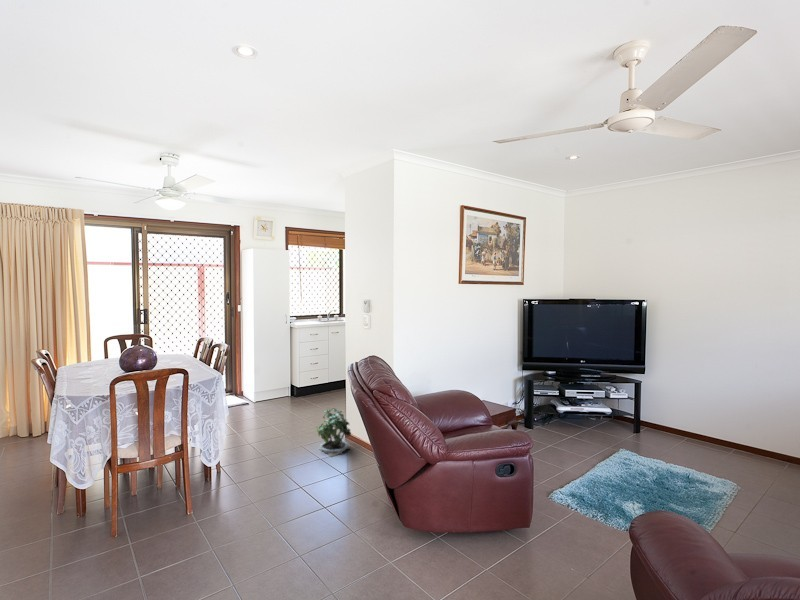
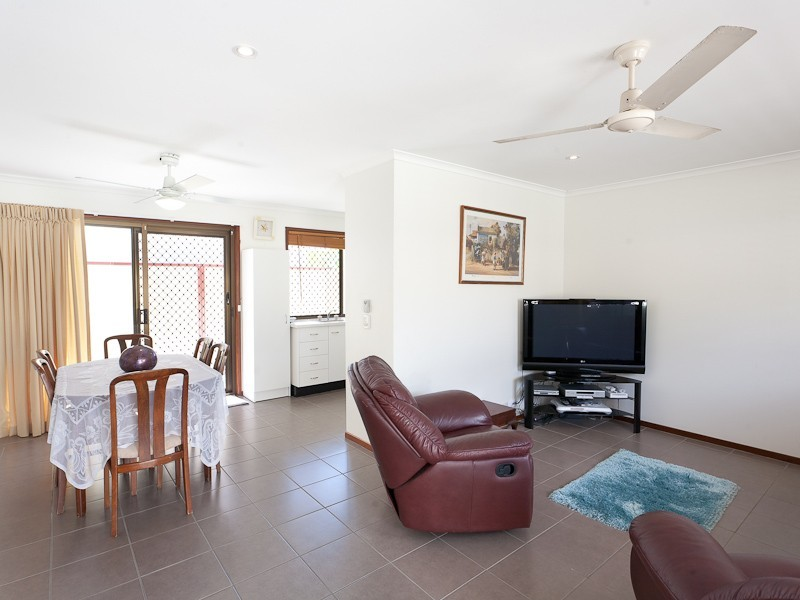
- potted plant (333, 429)
